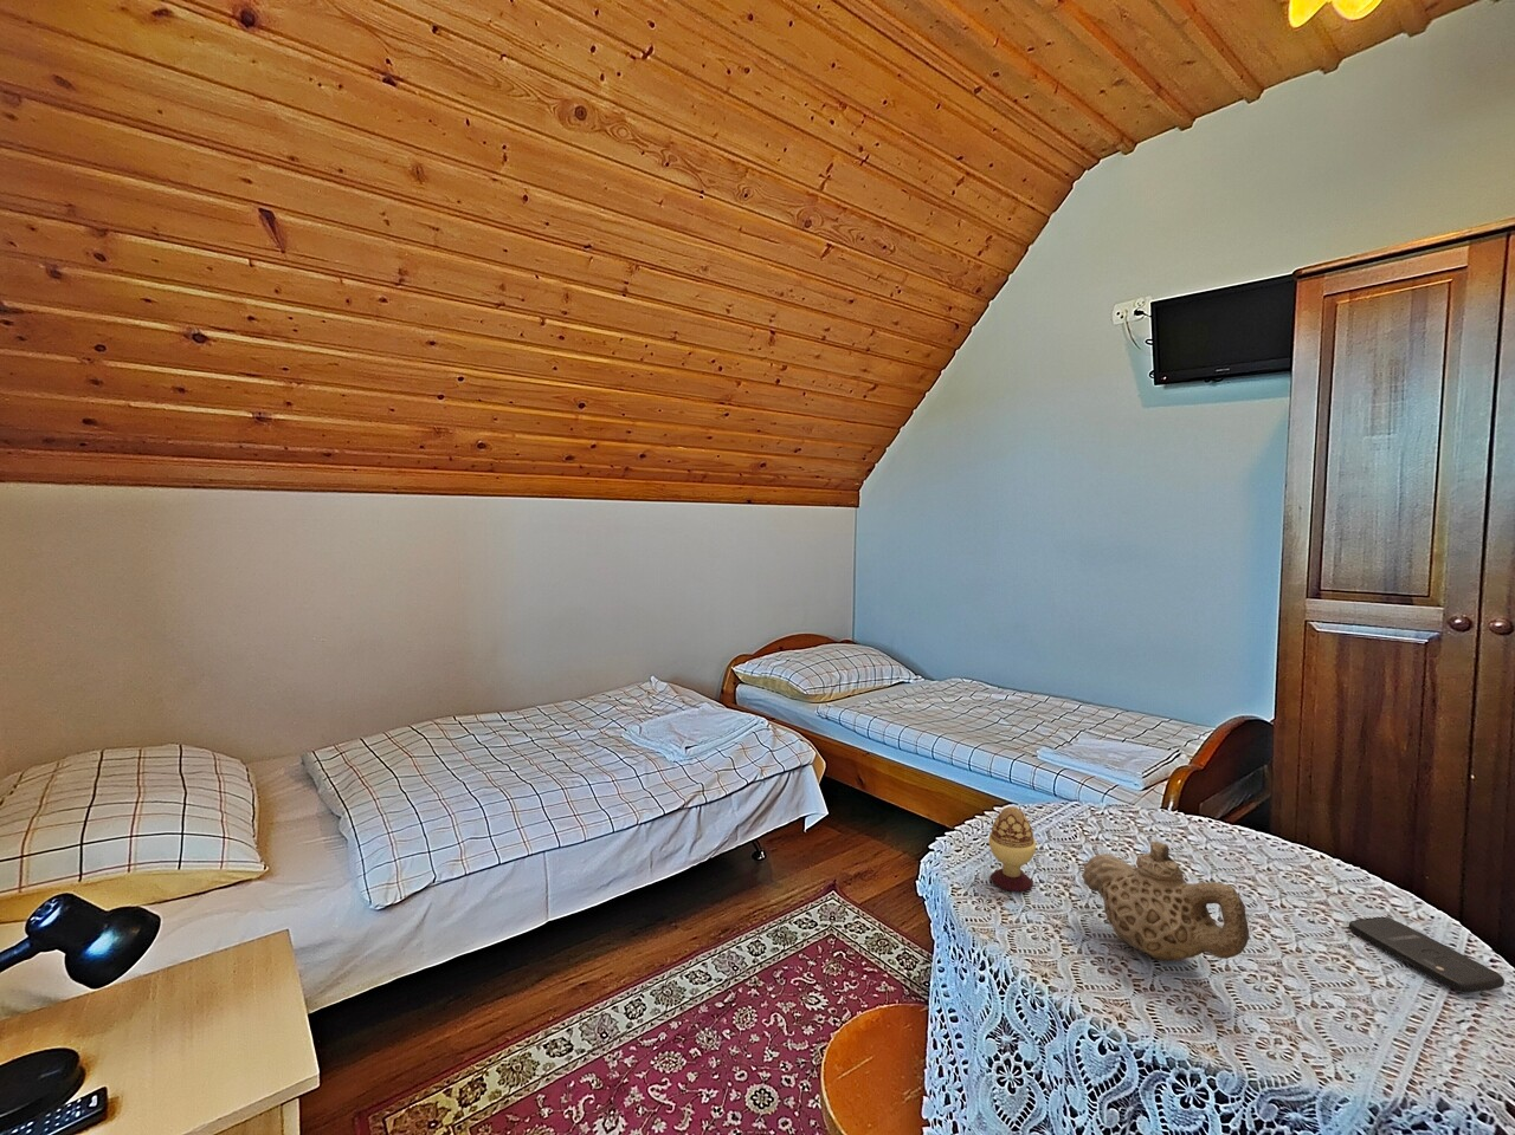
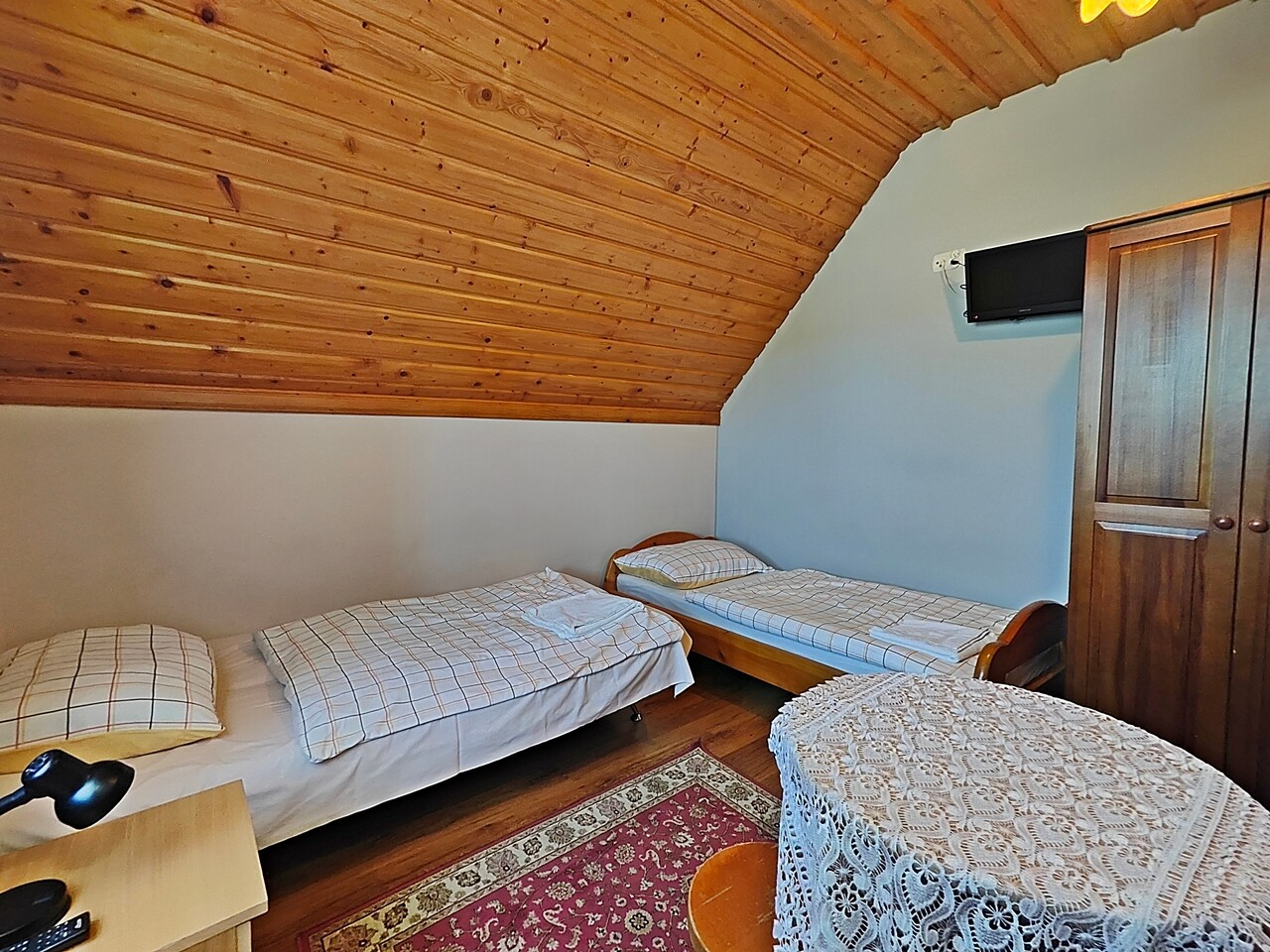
- smartphone (1421, 951)
- teapot (1160, 899)
- decorative egg (1012, 844)
